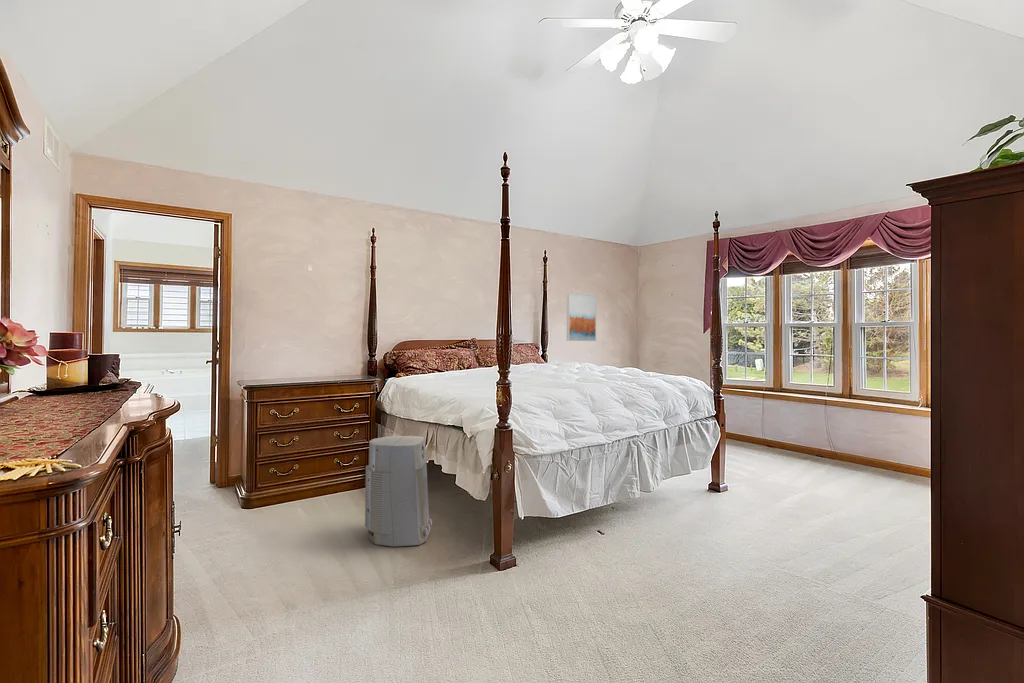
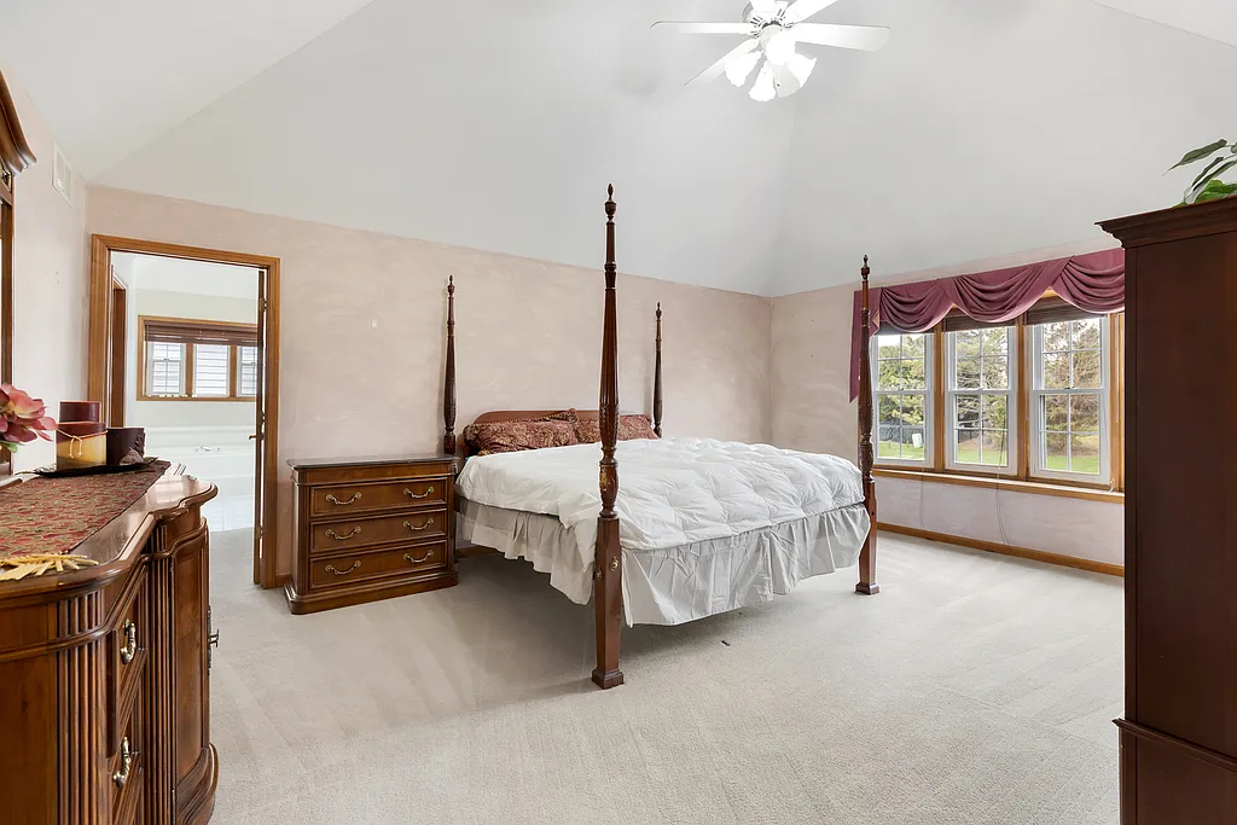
- air purifier (397, 487)
- wall art (581, 317)
